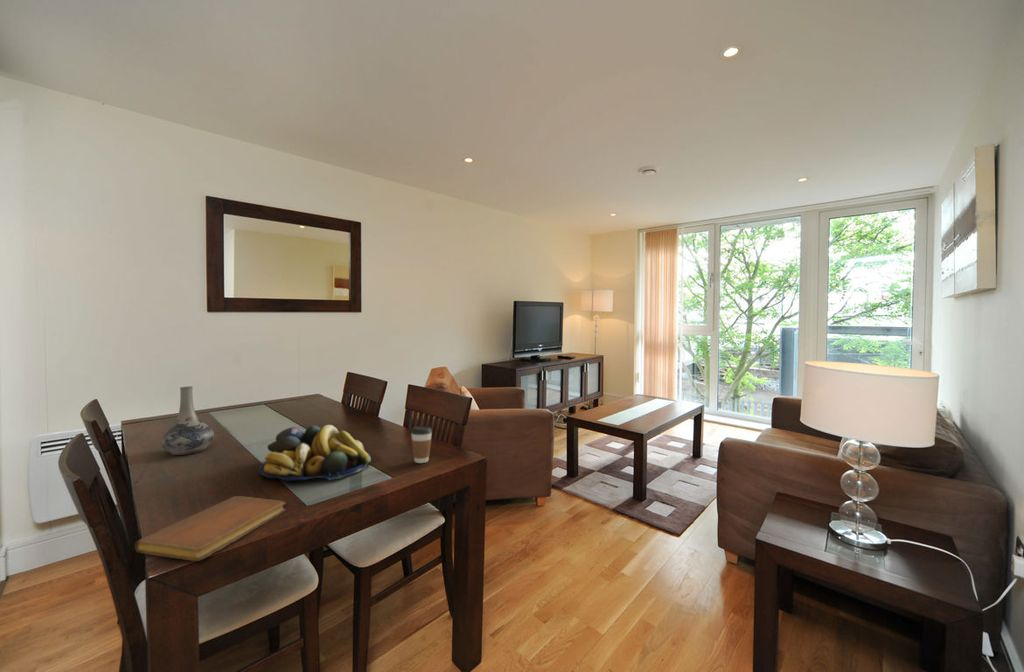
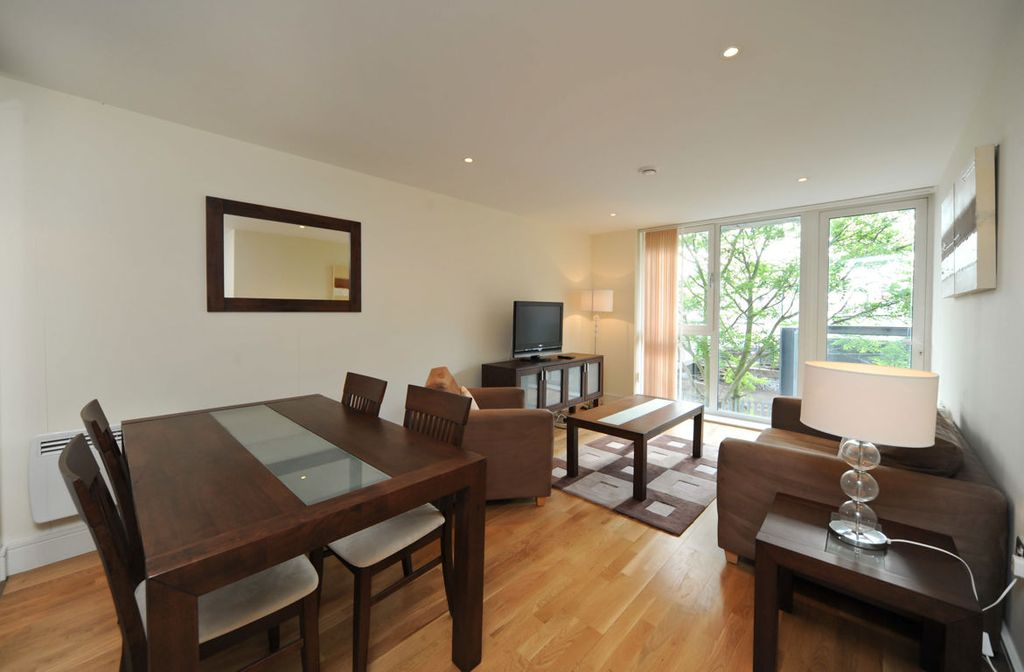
- fruit bowl (318, 445)
- coffee cup (421, 444)
- decorative vase (188, 418)
- notebook (218, 523)
